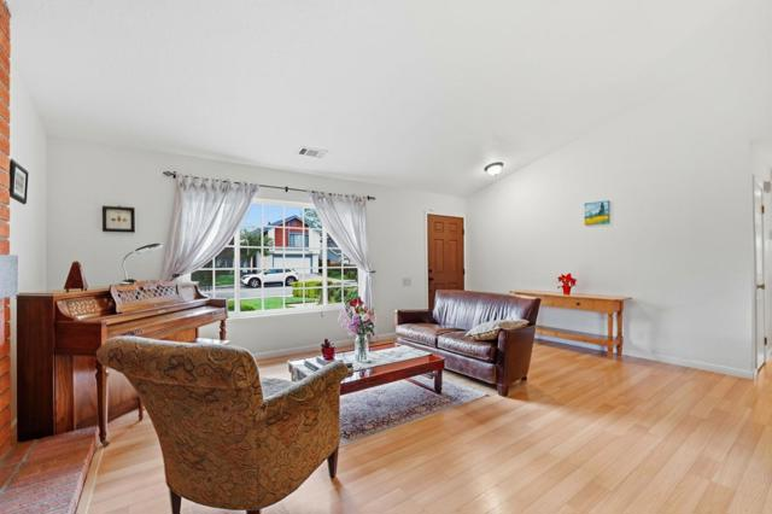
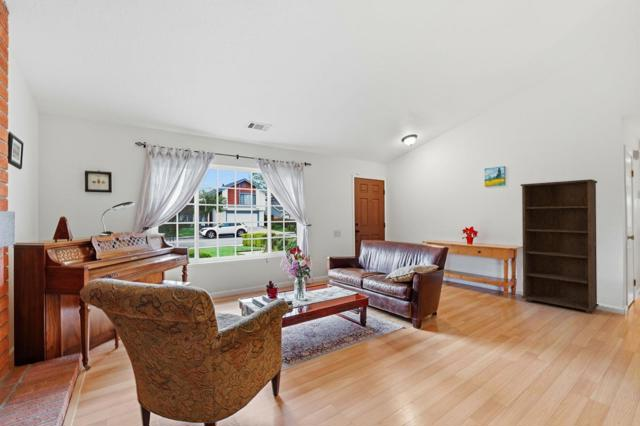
+ bookcase (557, 243)
